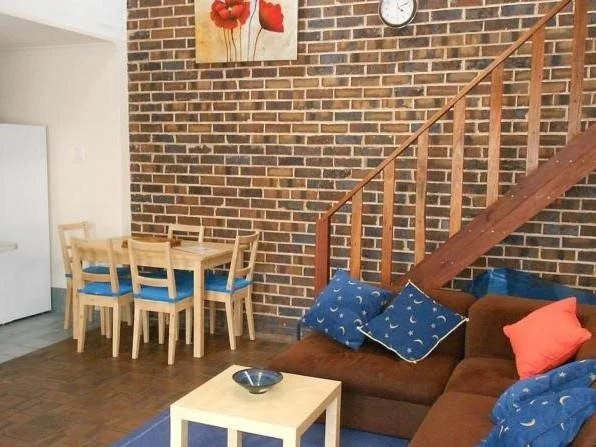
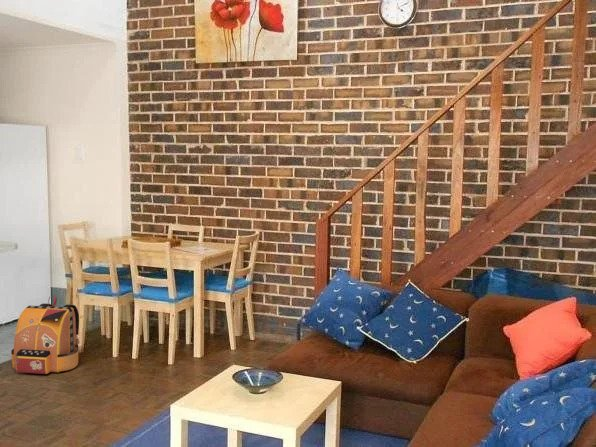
+ backpack (47, 331)
